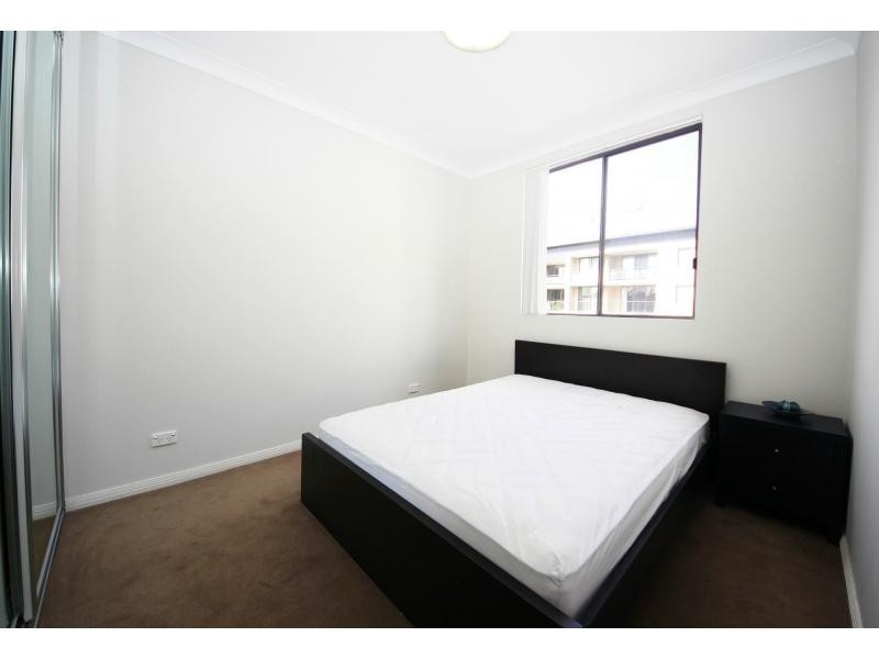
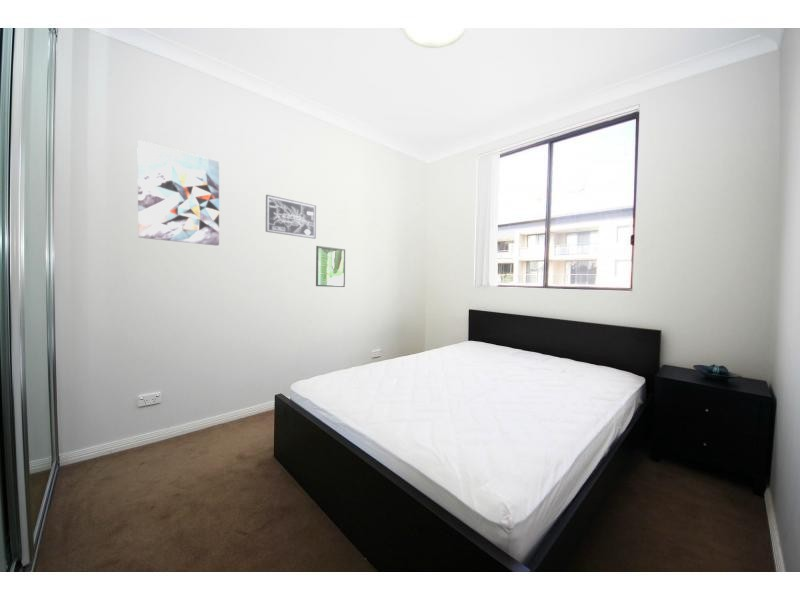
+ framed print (331, 267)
+ wall art (292, 218)
+ wall art (181, 197)
